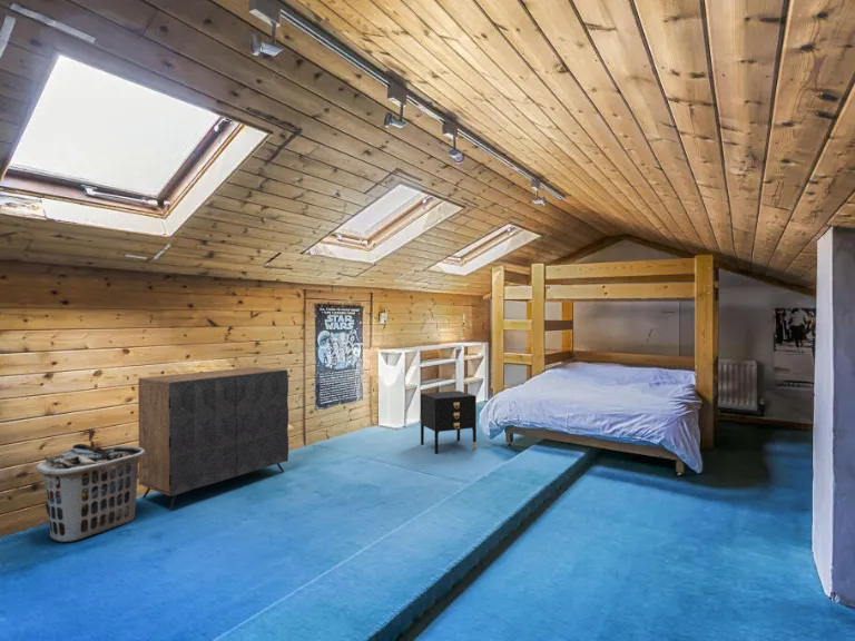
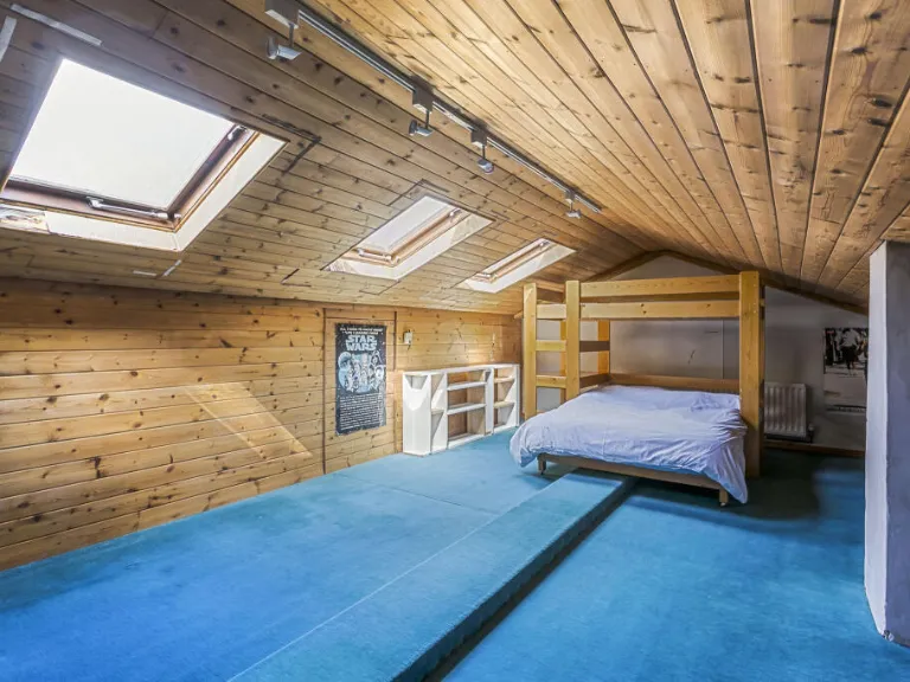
- clothes hamper (94, 484)
- nightstand (448, 420)
- dresser (218, 428)
